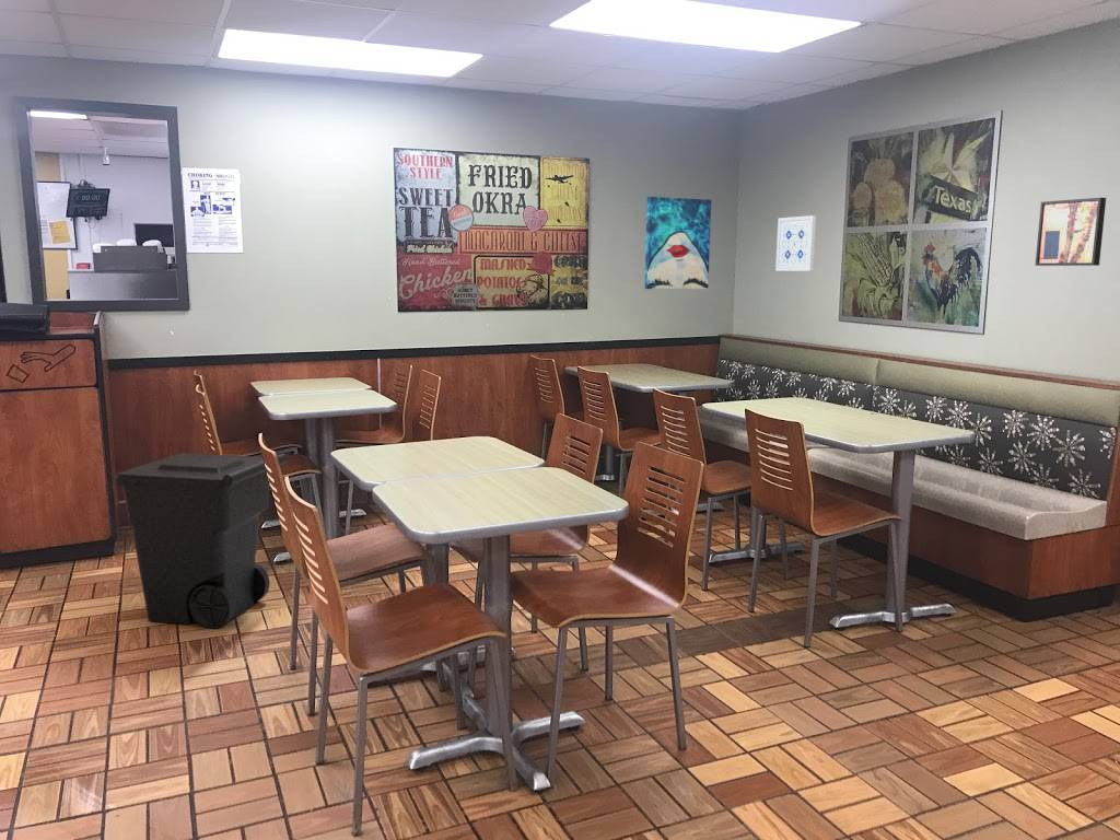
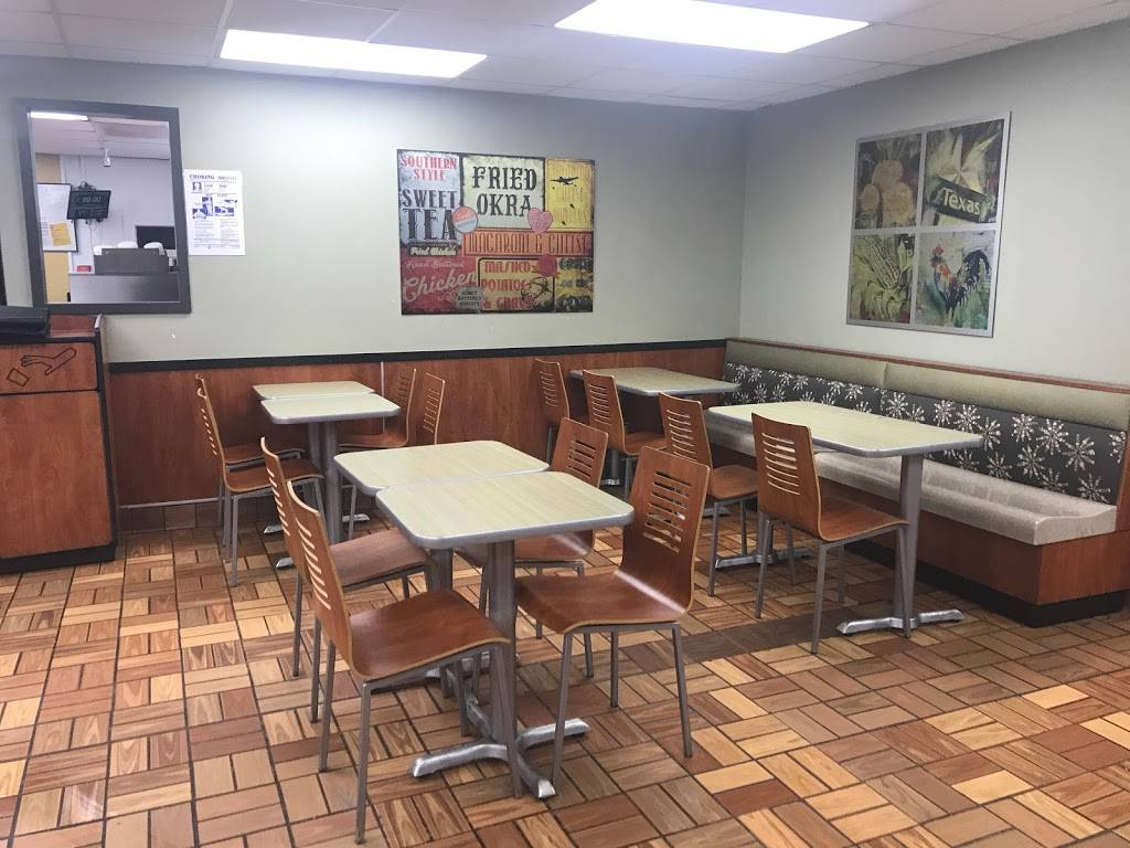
- trash can (208, 537)
- wall art (795, 244)
- wall art (1069, 232)
- wall art (678, 244)
